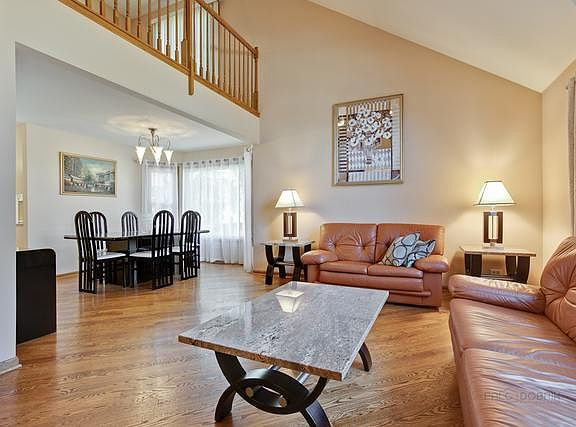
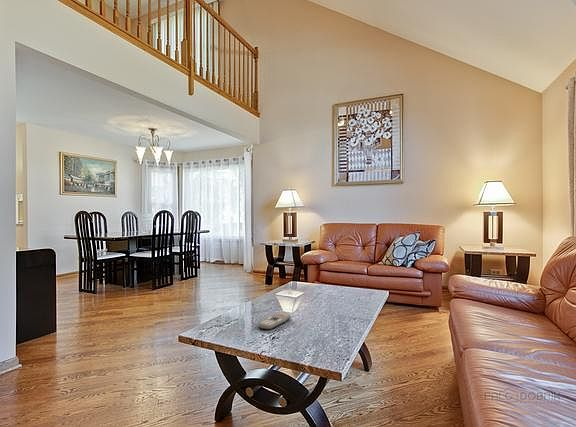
+ remote control (274, 320)
